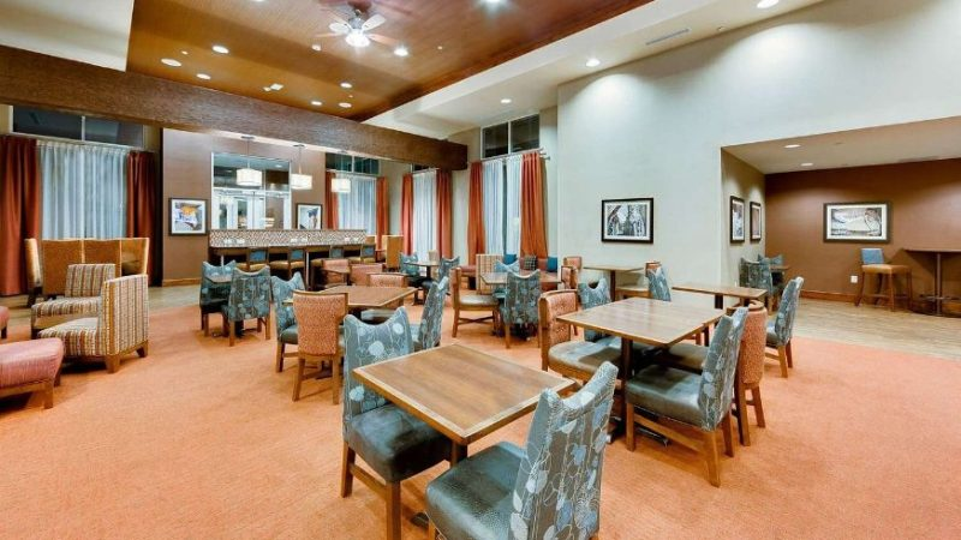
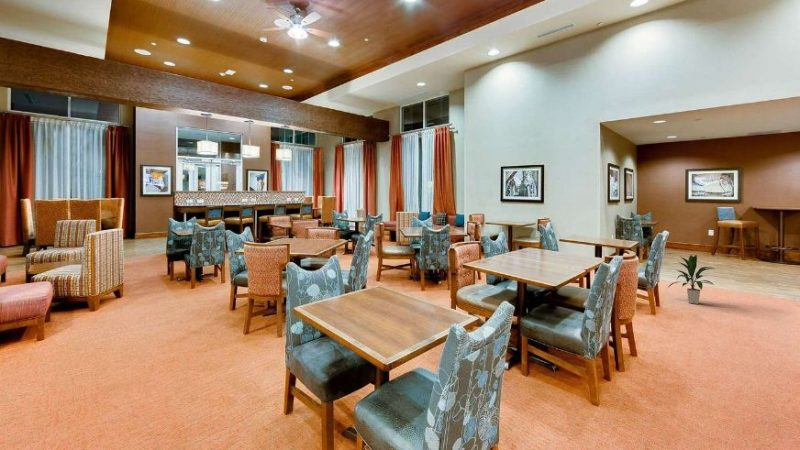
+ indoor plant (691, 277)
